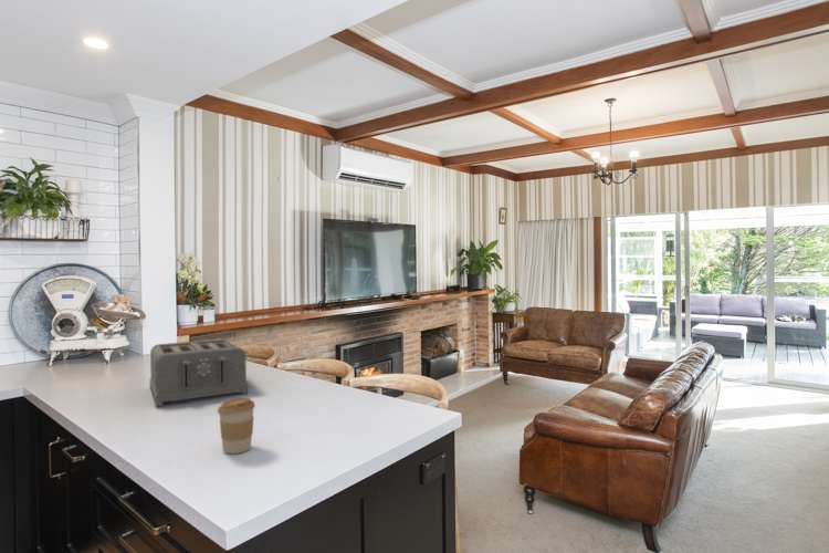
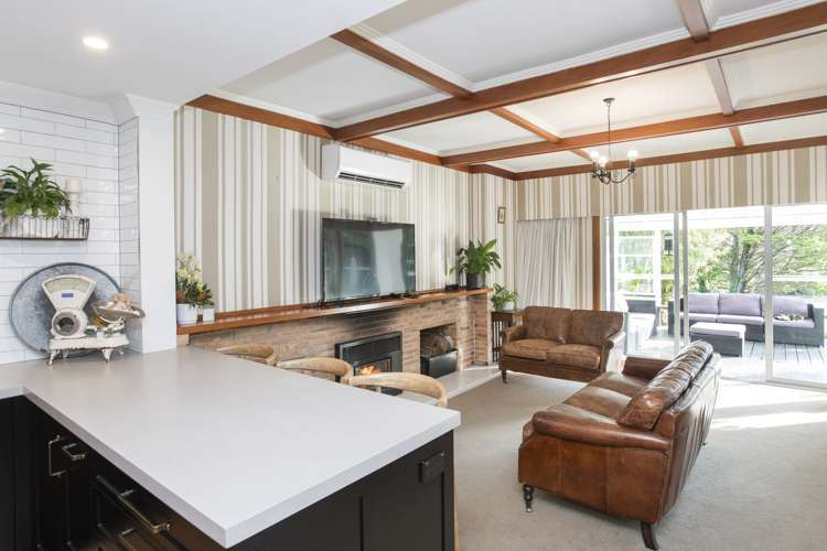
- coffee cup (237, 424)
- toaster (198, 368)
